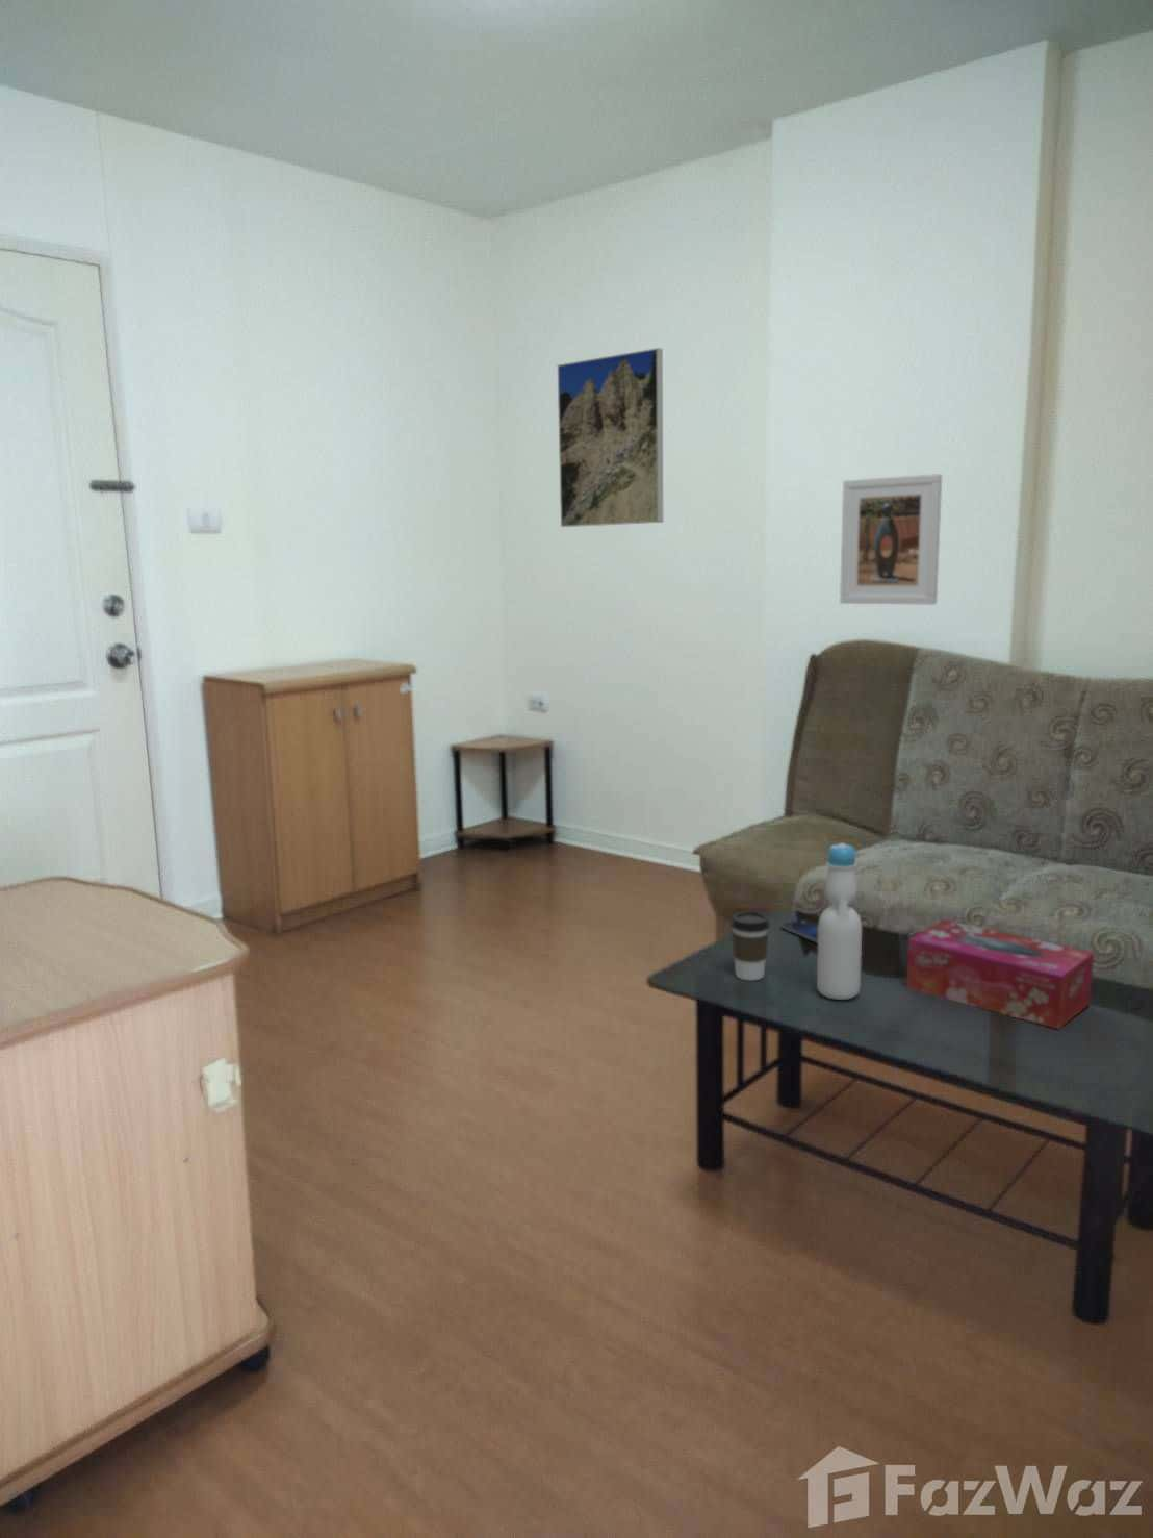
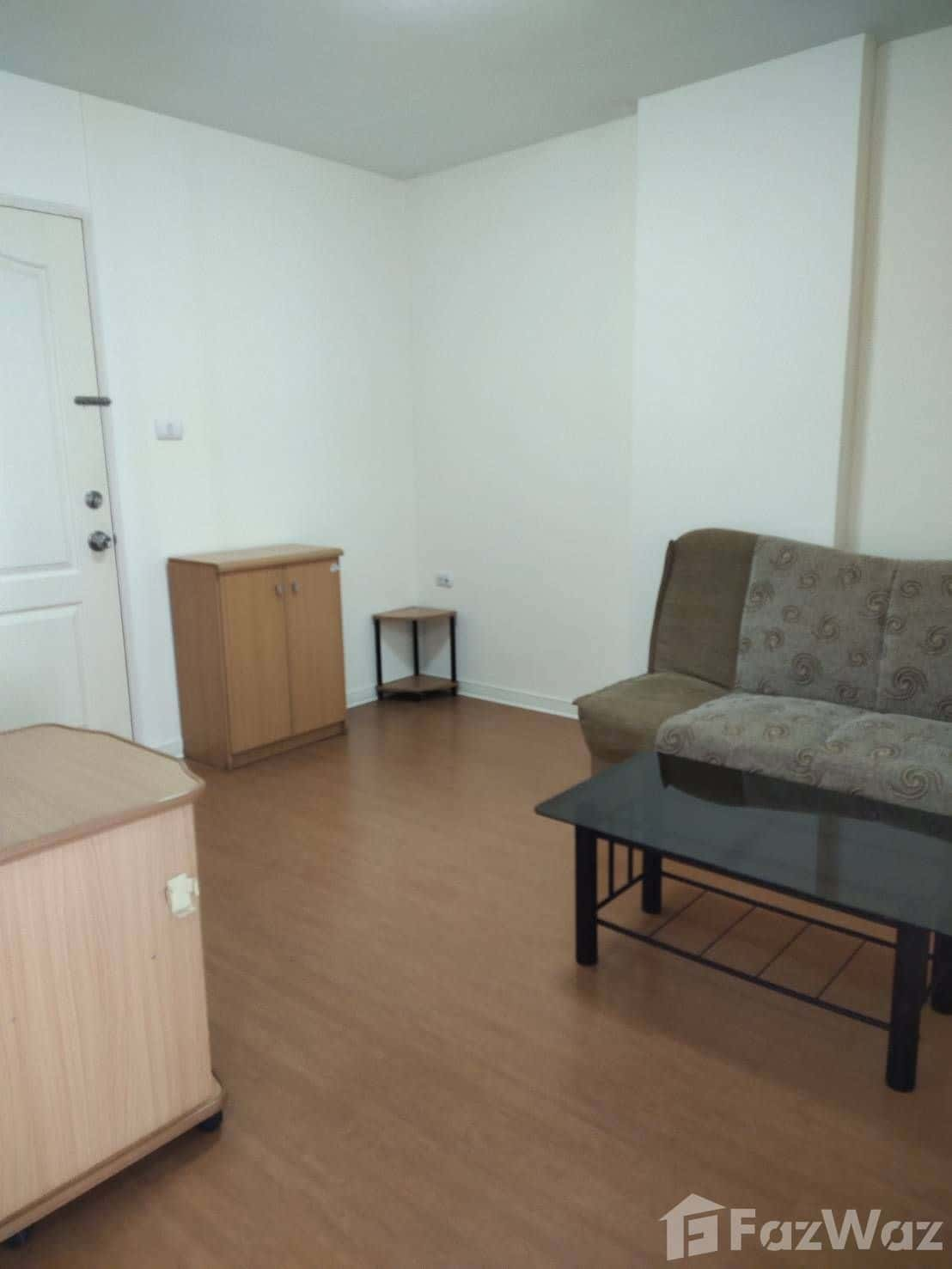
- smartphone (813, 932)
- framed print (609, 441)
- bottle (839, 920)
- tissue box (997, 971)
- coffee cup (750, 945)
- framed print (889, 541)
